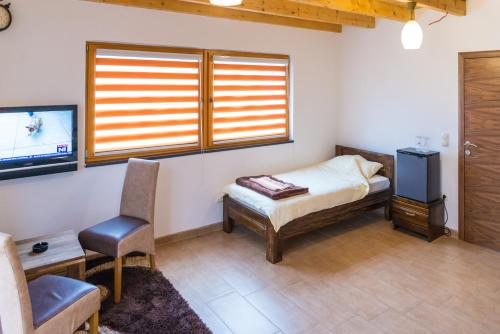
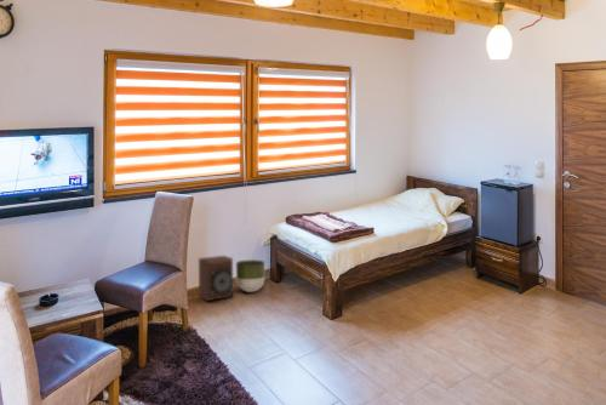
+ planter (250, 276)
+ speaker (217, 278)
